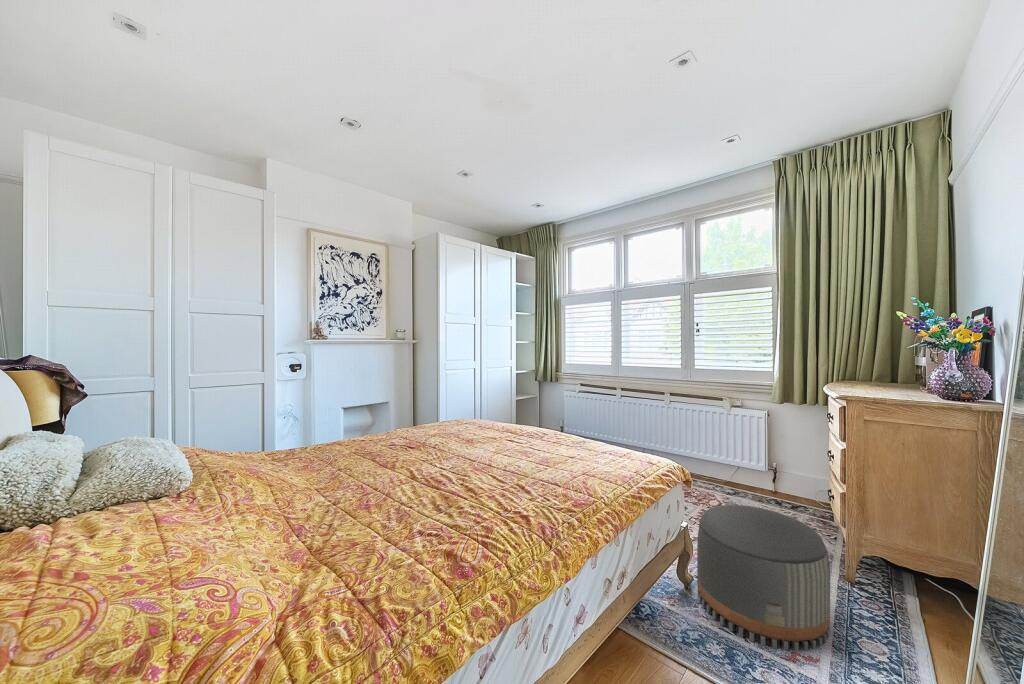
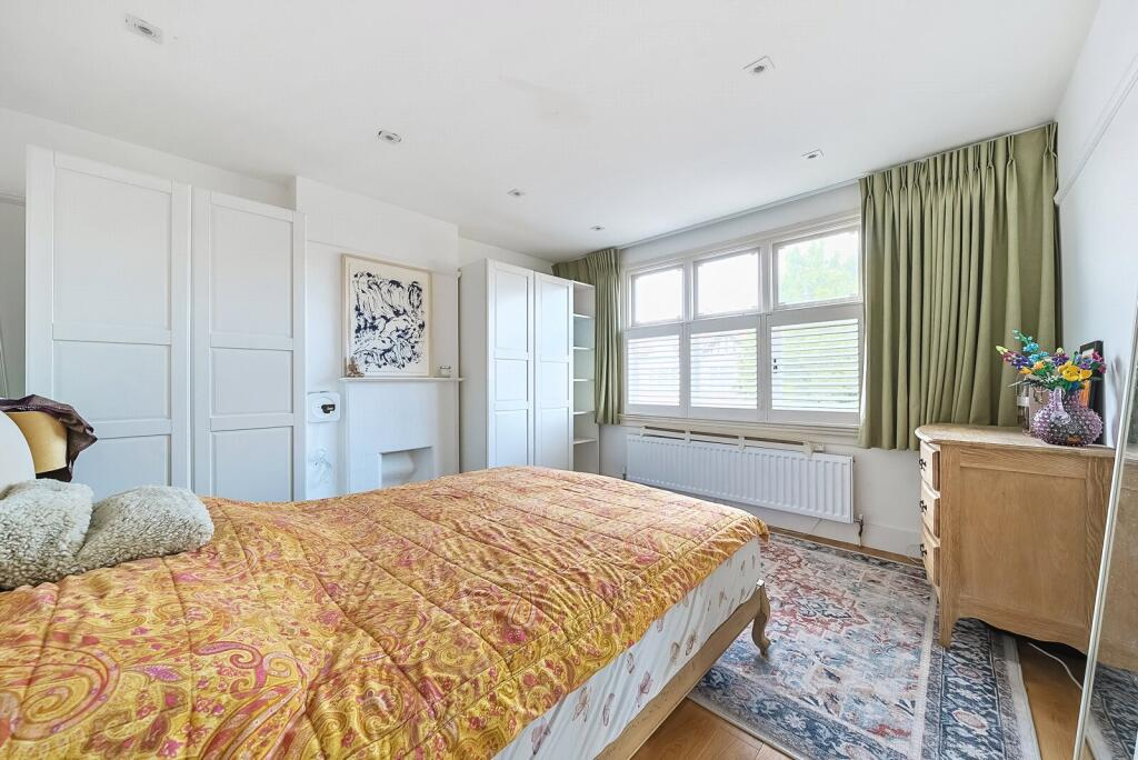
- pouf (758, 562)
